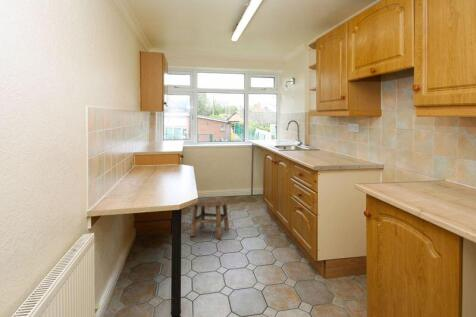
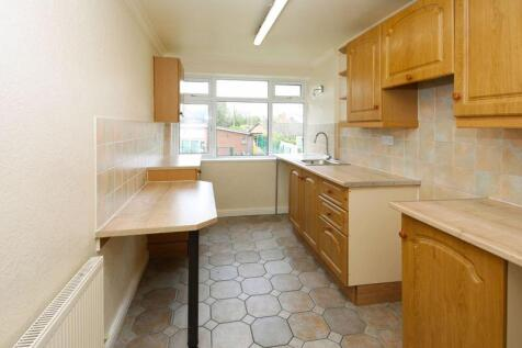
- stool (210, 215)
